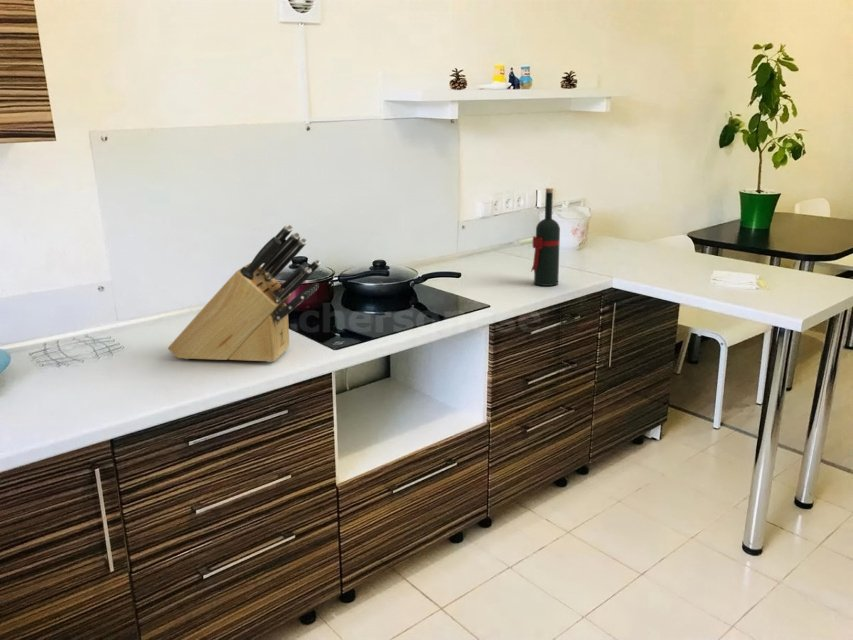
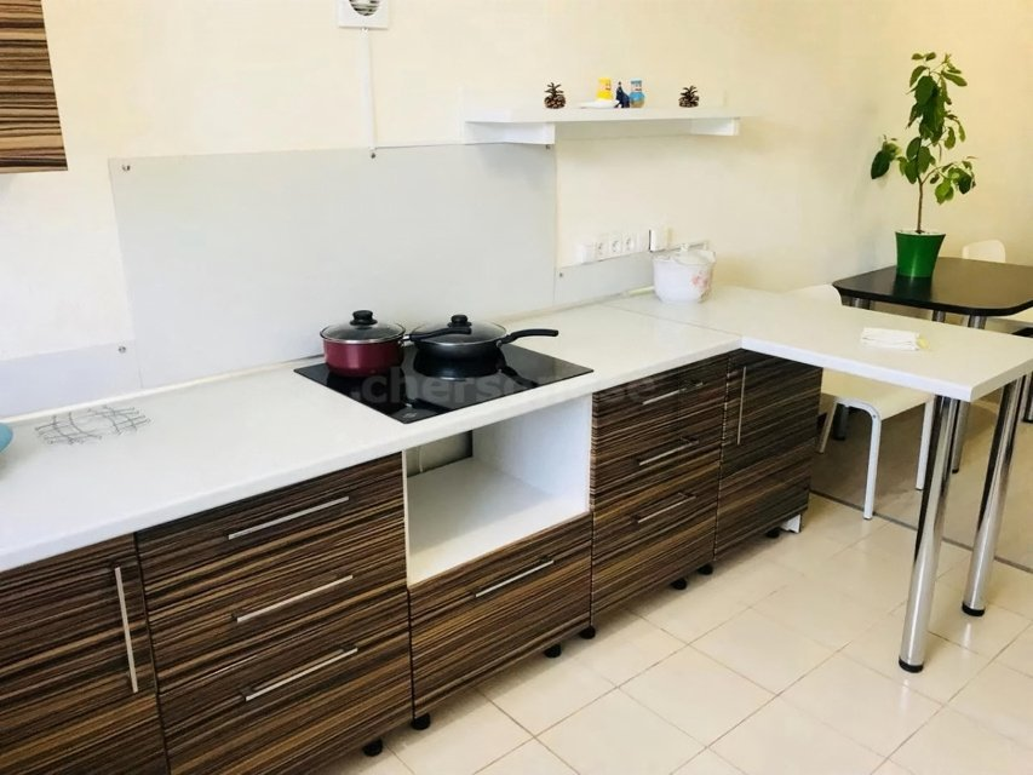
- knife block (244, 292)
- wine bottle (545, 237)
